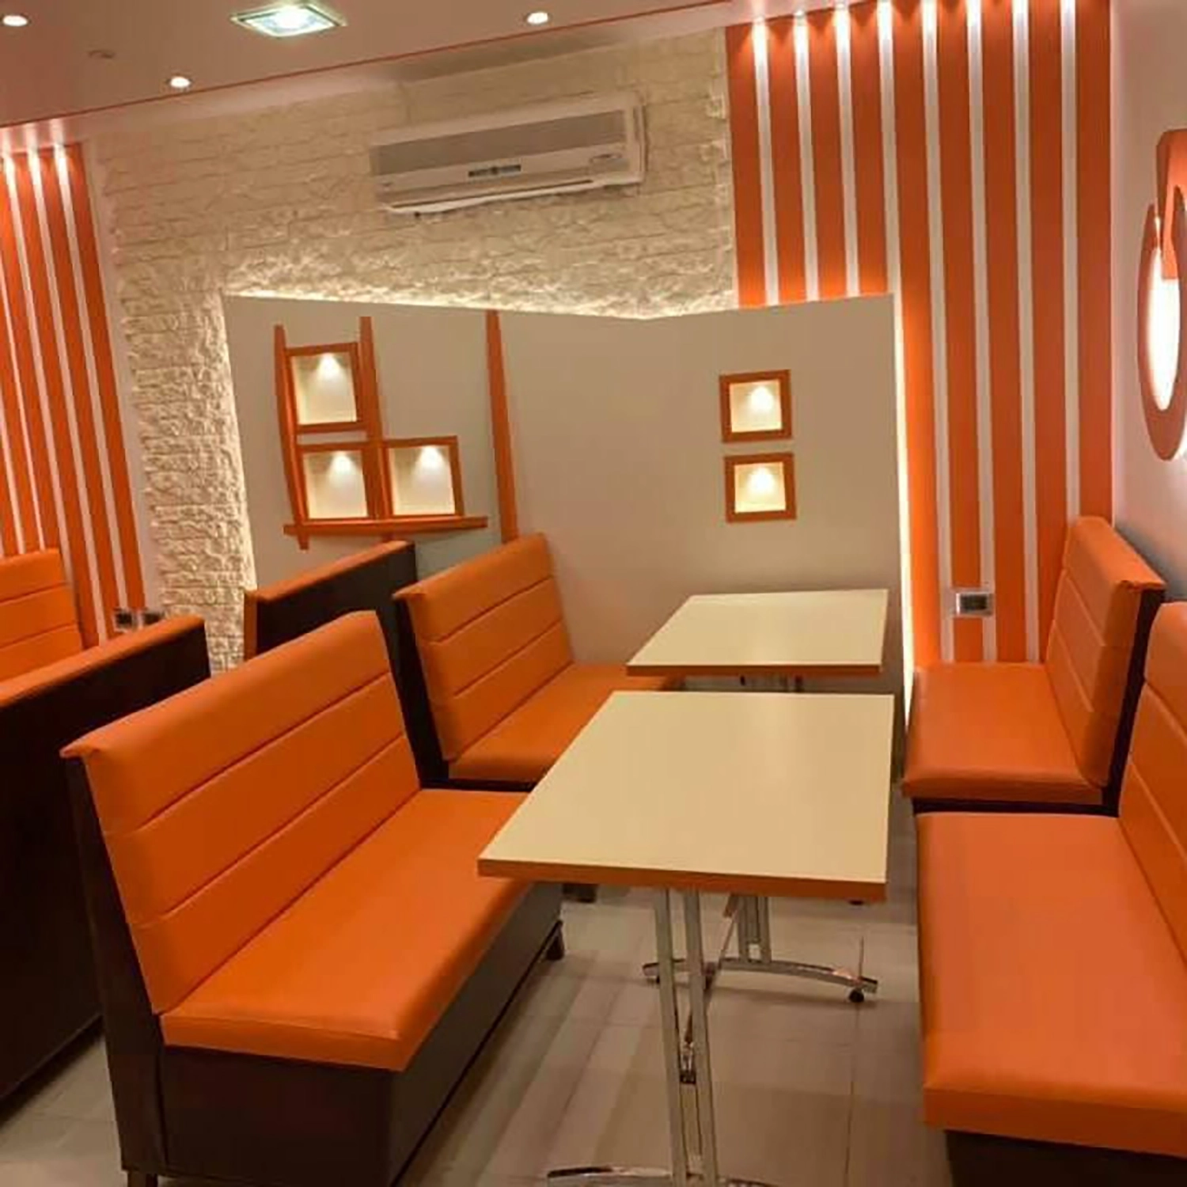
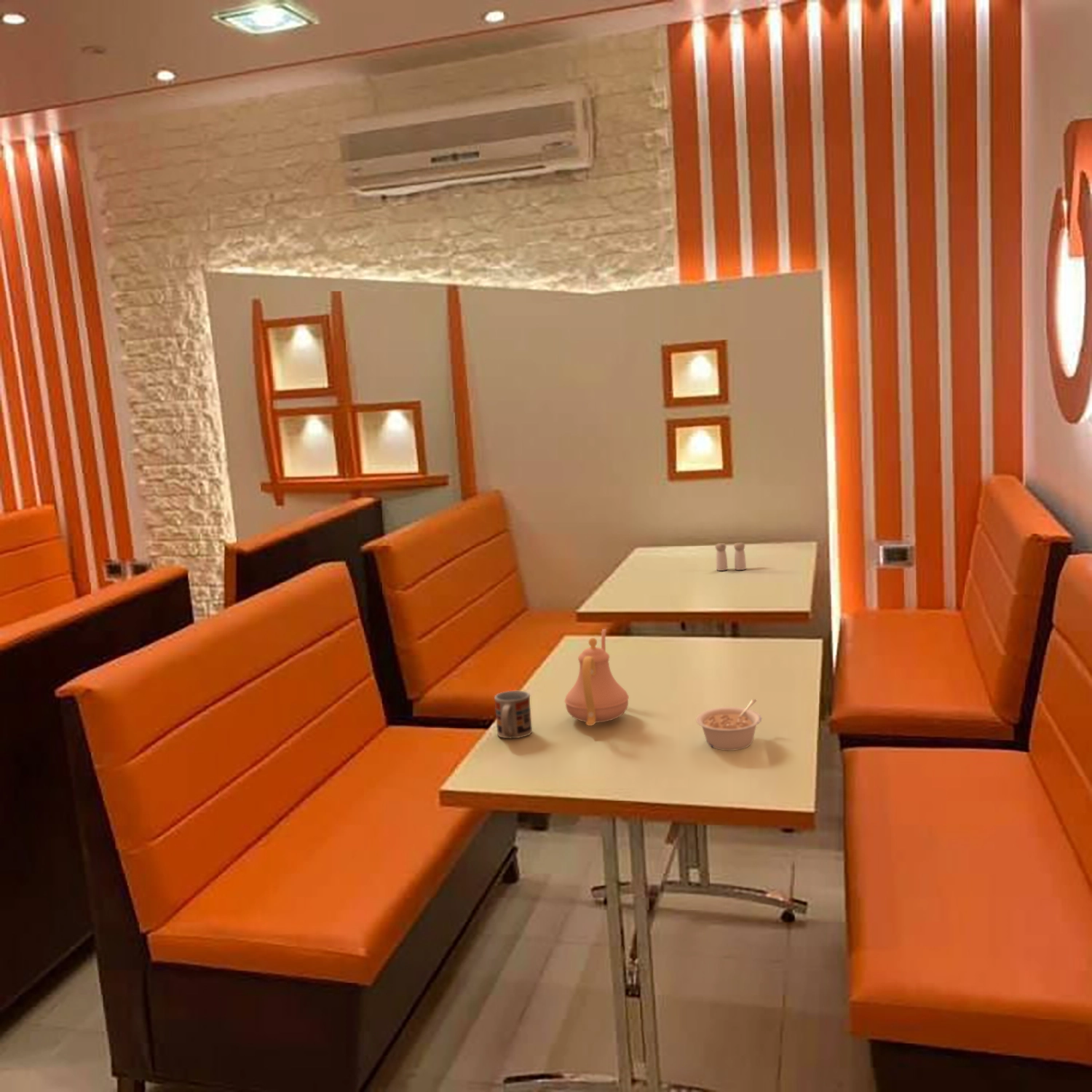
+ legume (729, 727)
+ salt and pepper shaker (735, 556)
+ teapot (597, 674)
+ cup (512, 716)
